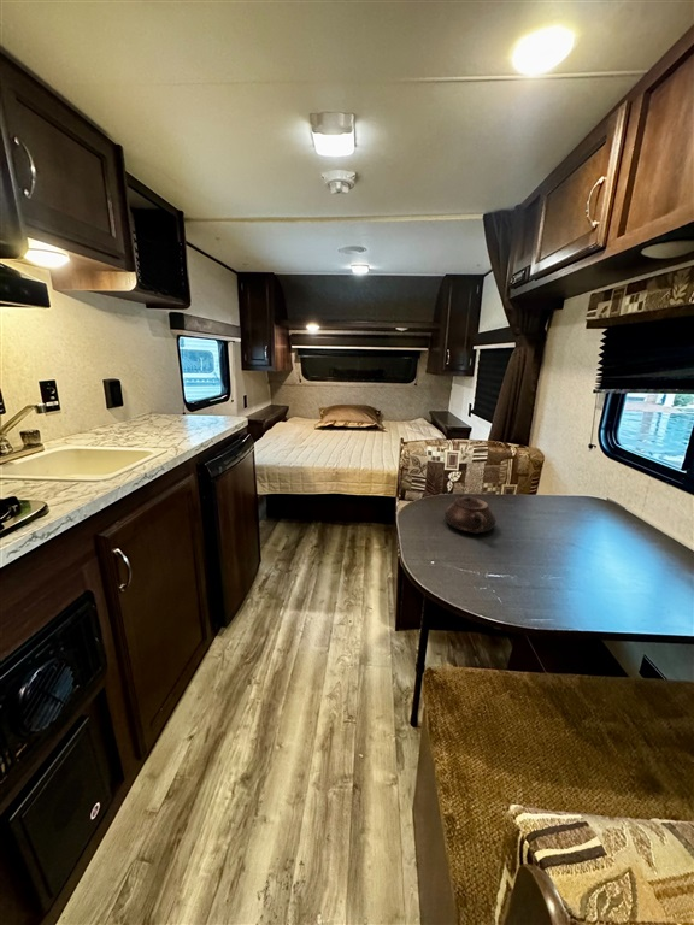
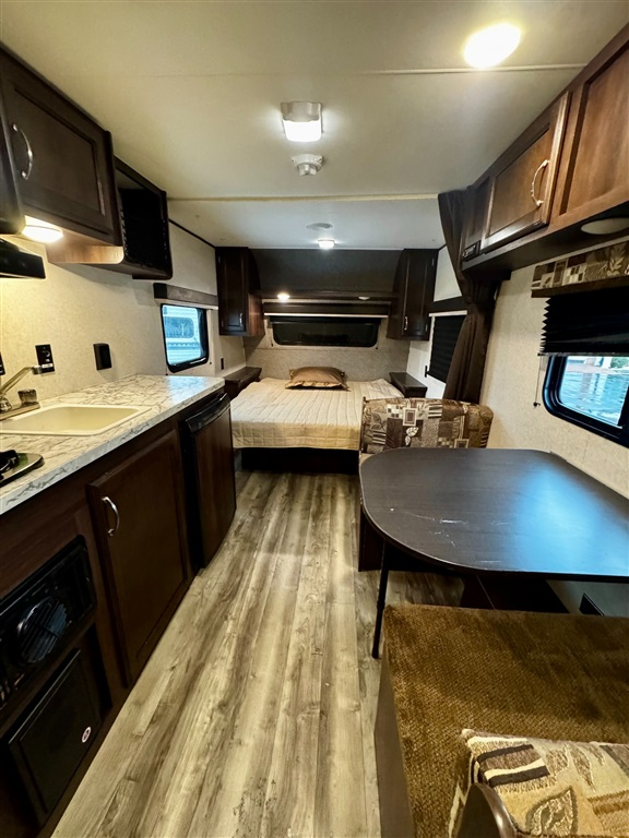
- teapot (469, 512)
